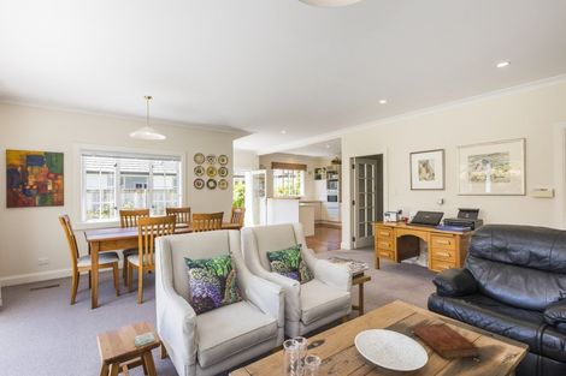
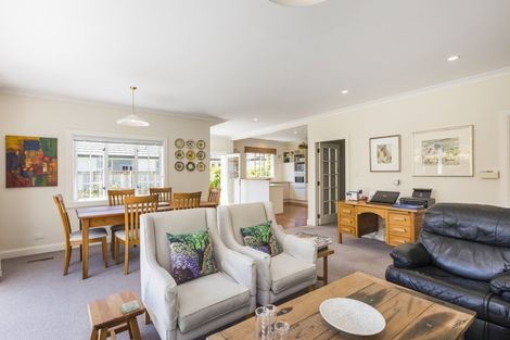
- bible (443, 339)
